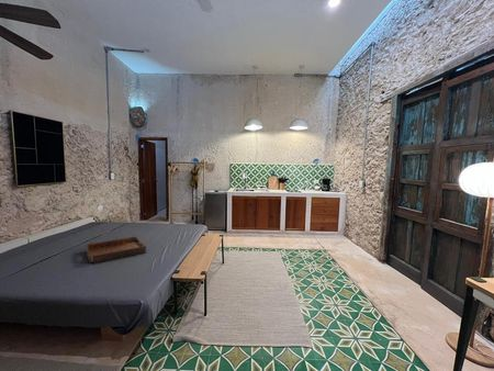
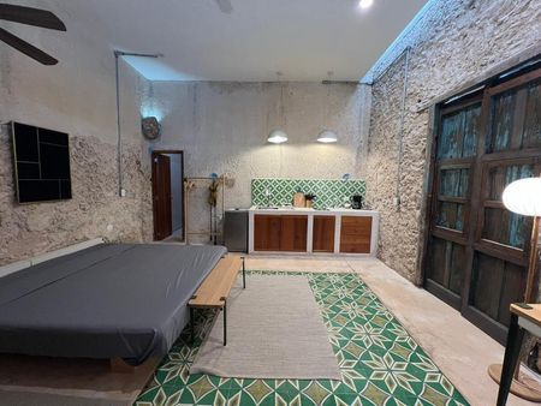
- serving tray (115, 248)
